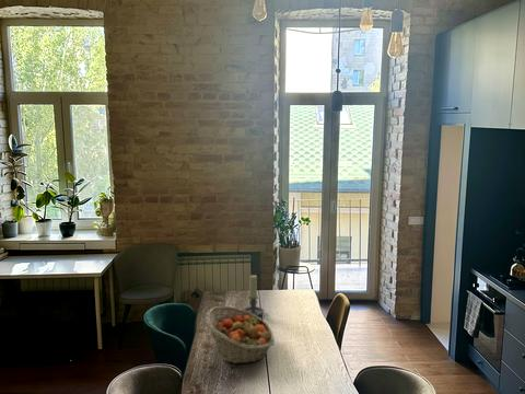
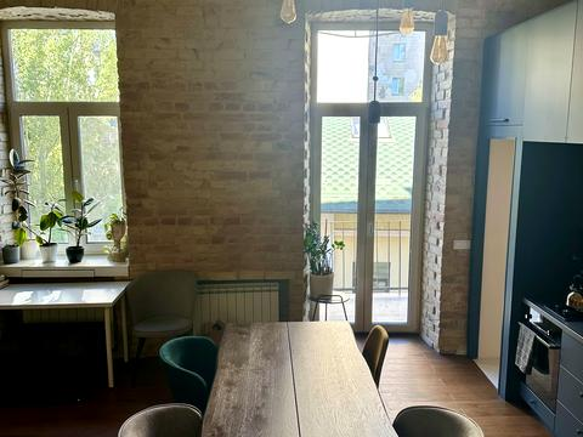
- fruit basket (240, 332)
- candle holder (250, 294)
